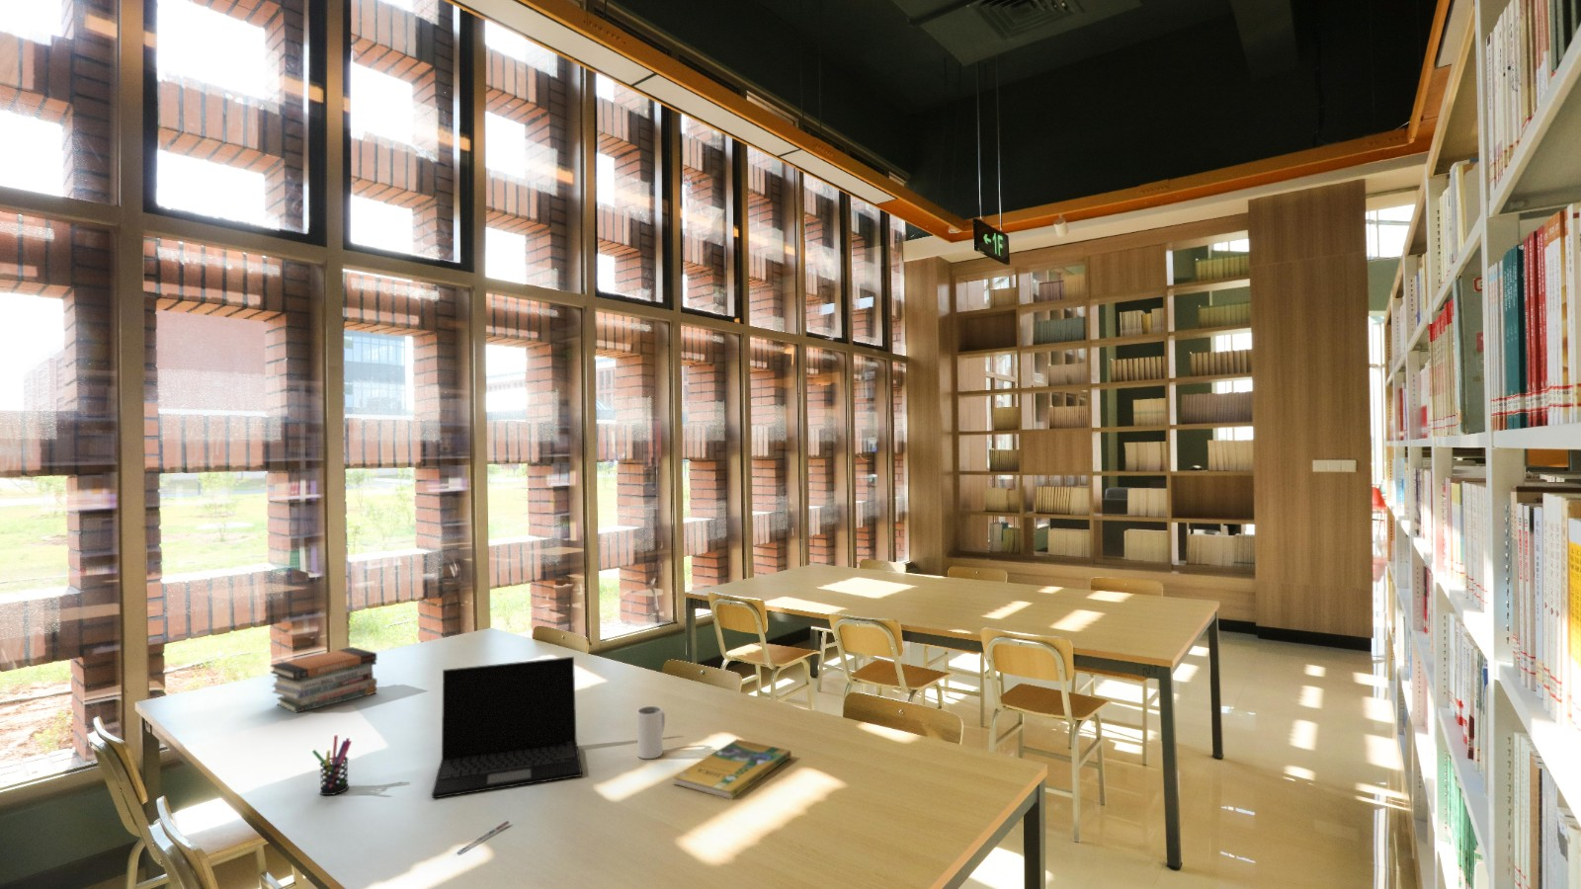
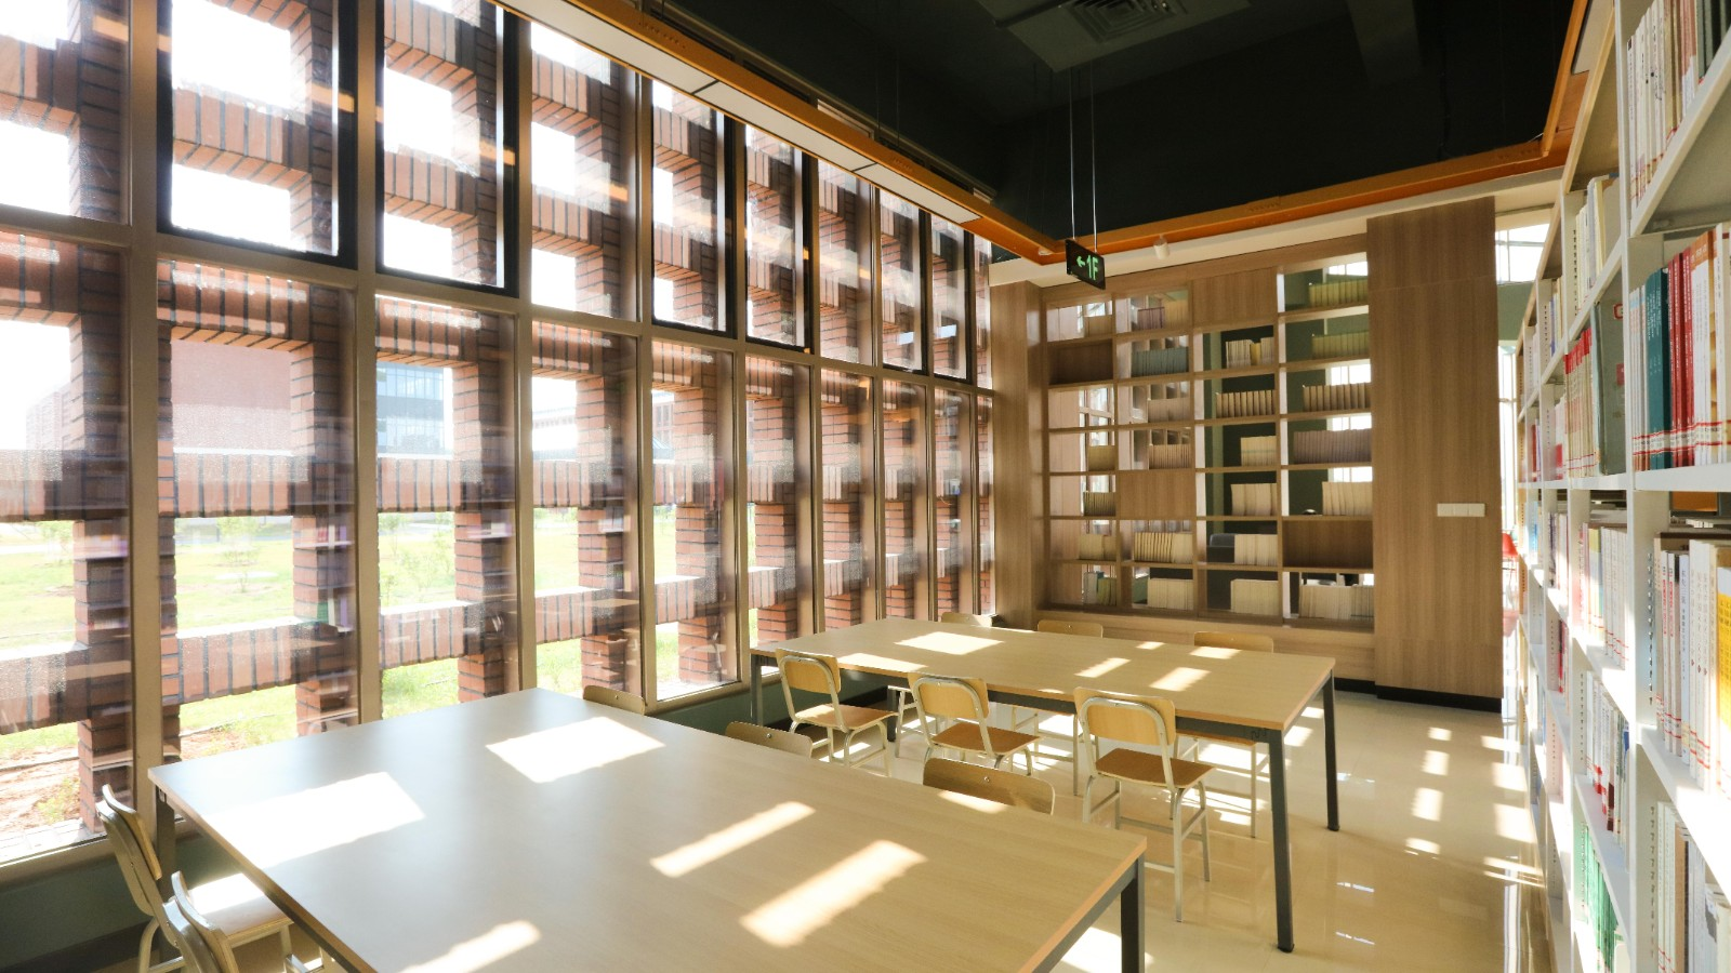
- book stack (325, 678)
- mug (654, 729)
- laptop (509, 720)
- pen holder (331, 764)
- booklet (734, 766)
- pen (483, 837)
